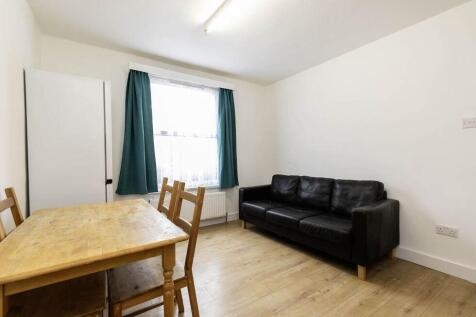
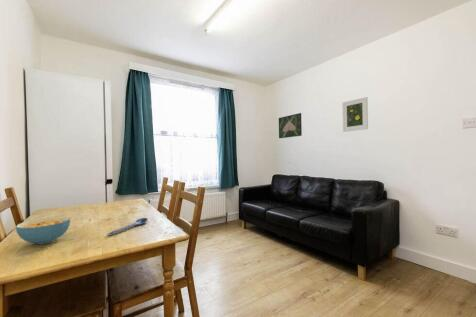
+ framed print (289, 126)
+ spoon (128, 226)
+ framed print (354, 115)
+ cereal bowl (45, 231)
